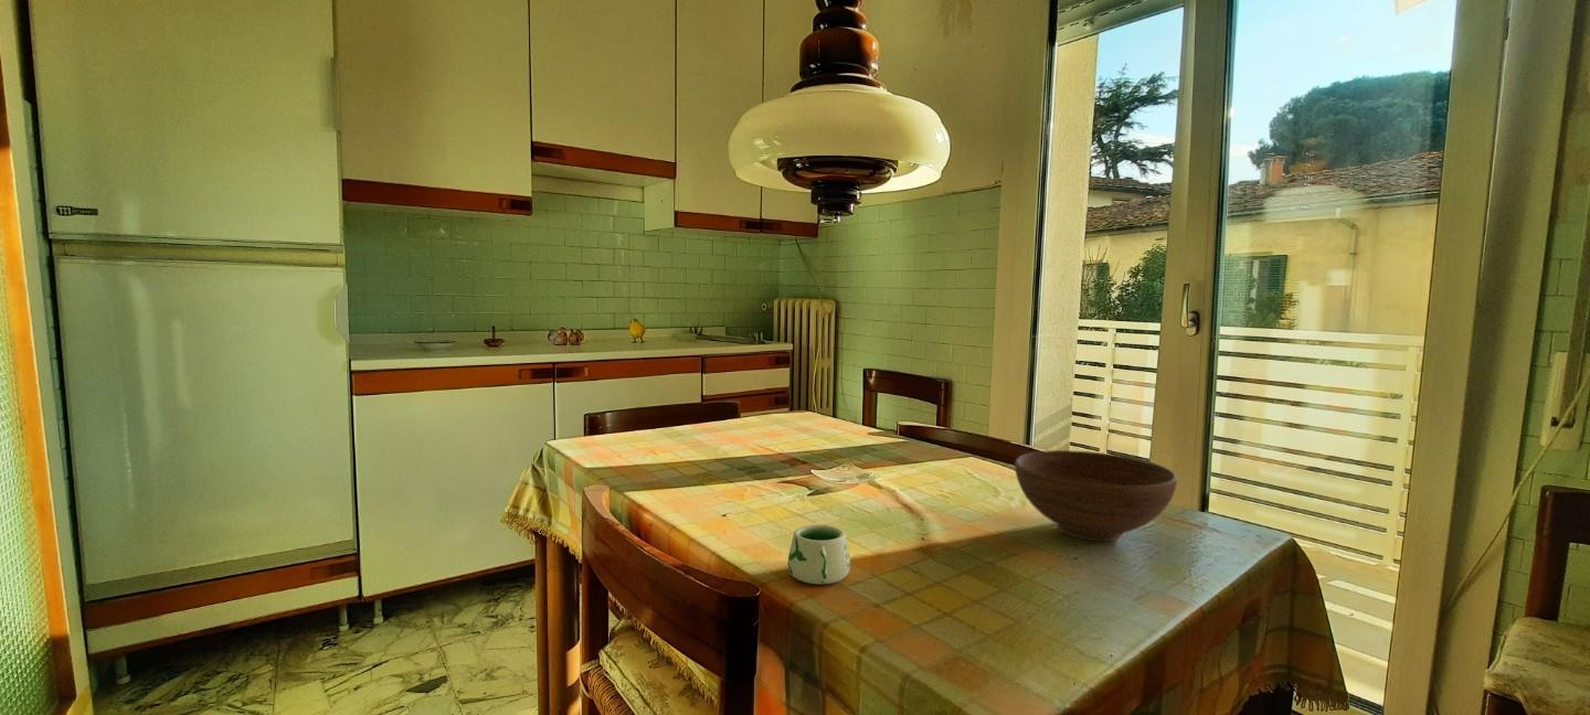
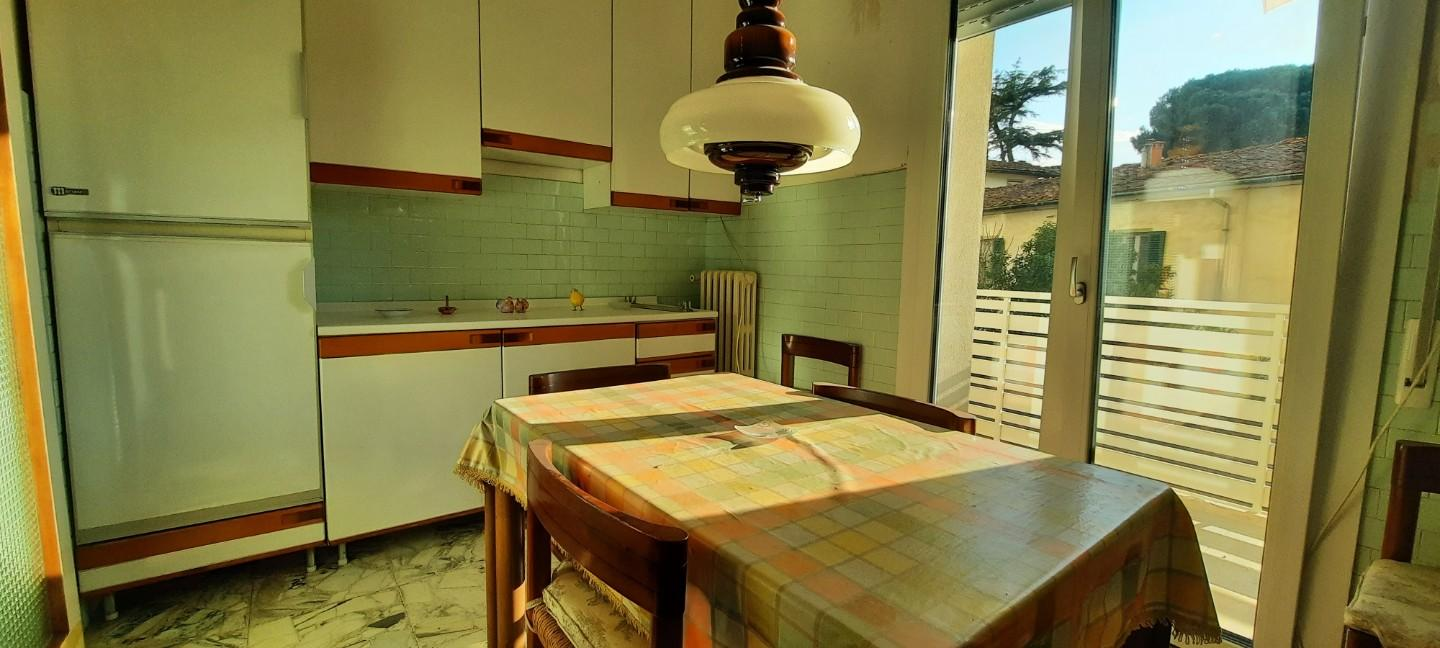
- bowl (1091, 500)
- mug (819, 557)
